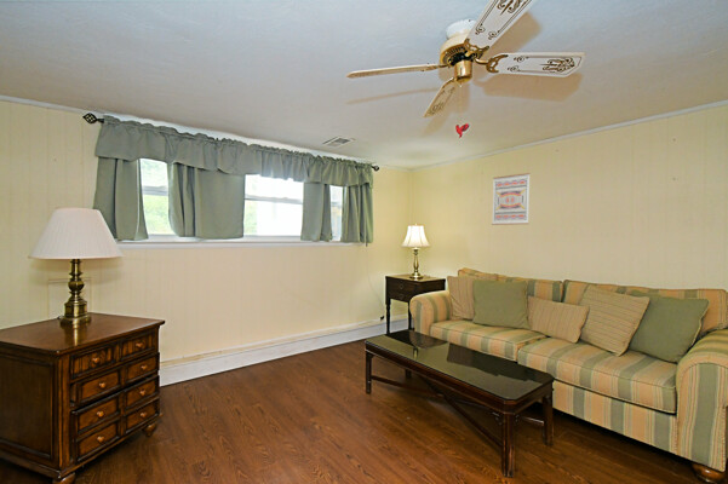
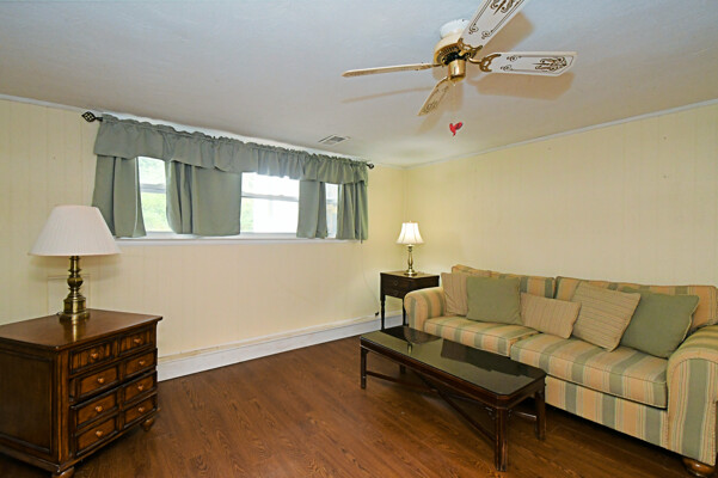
- wall art (510, 200)
